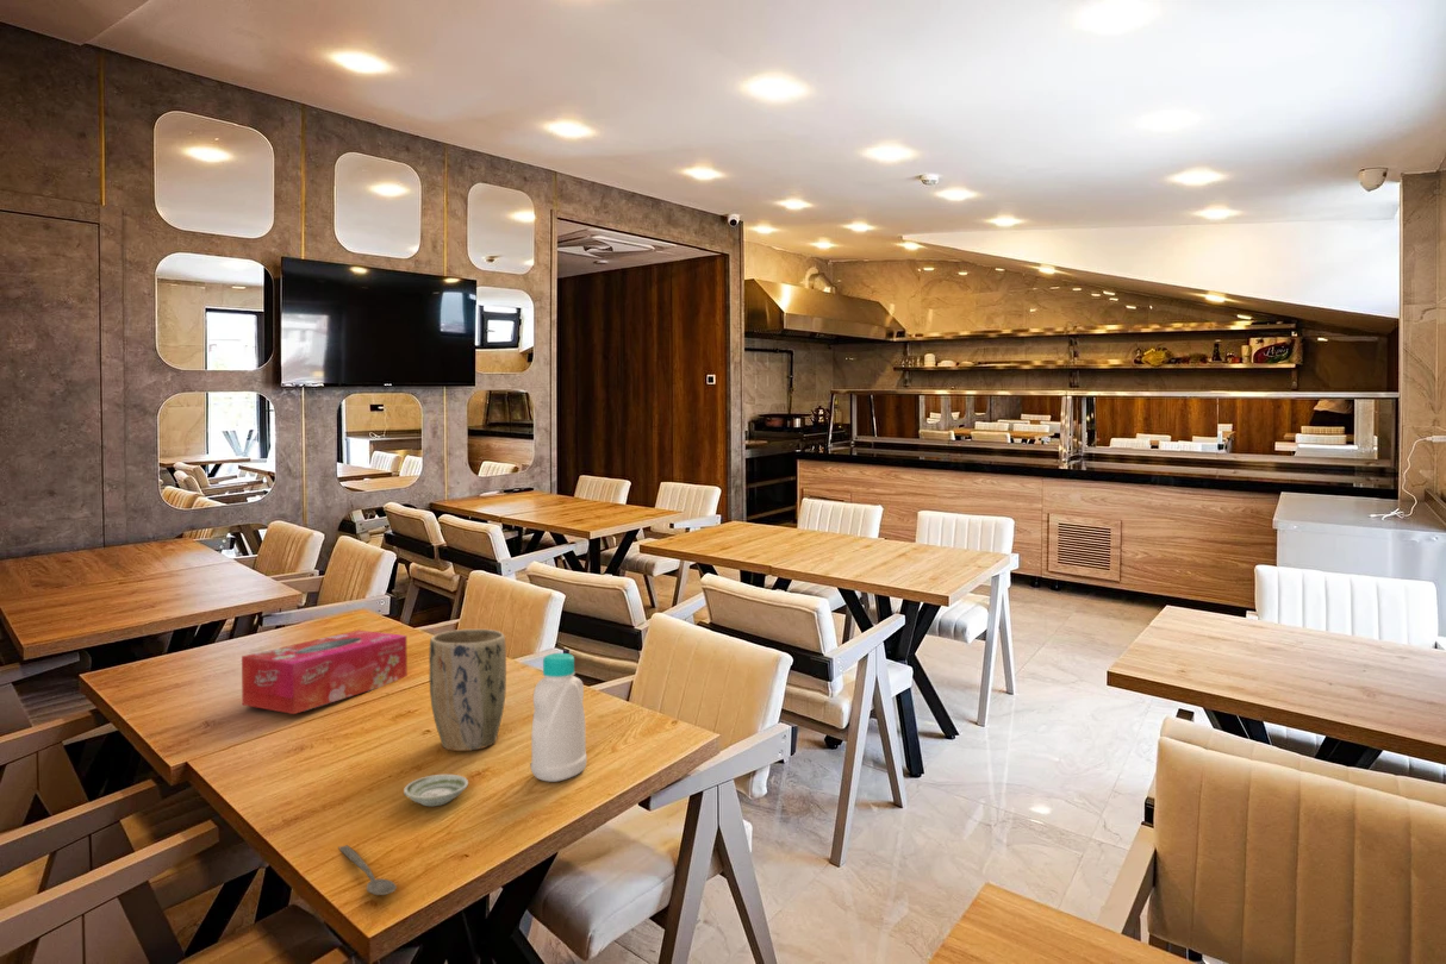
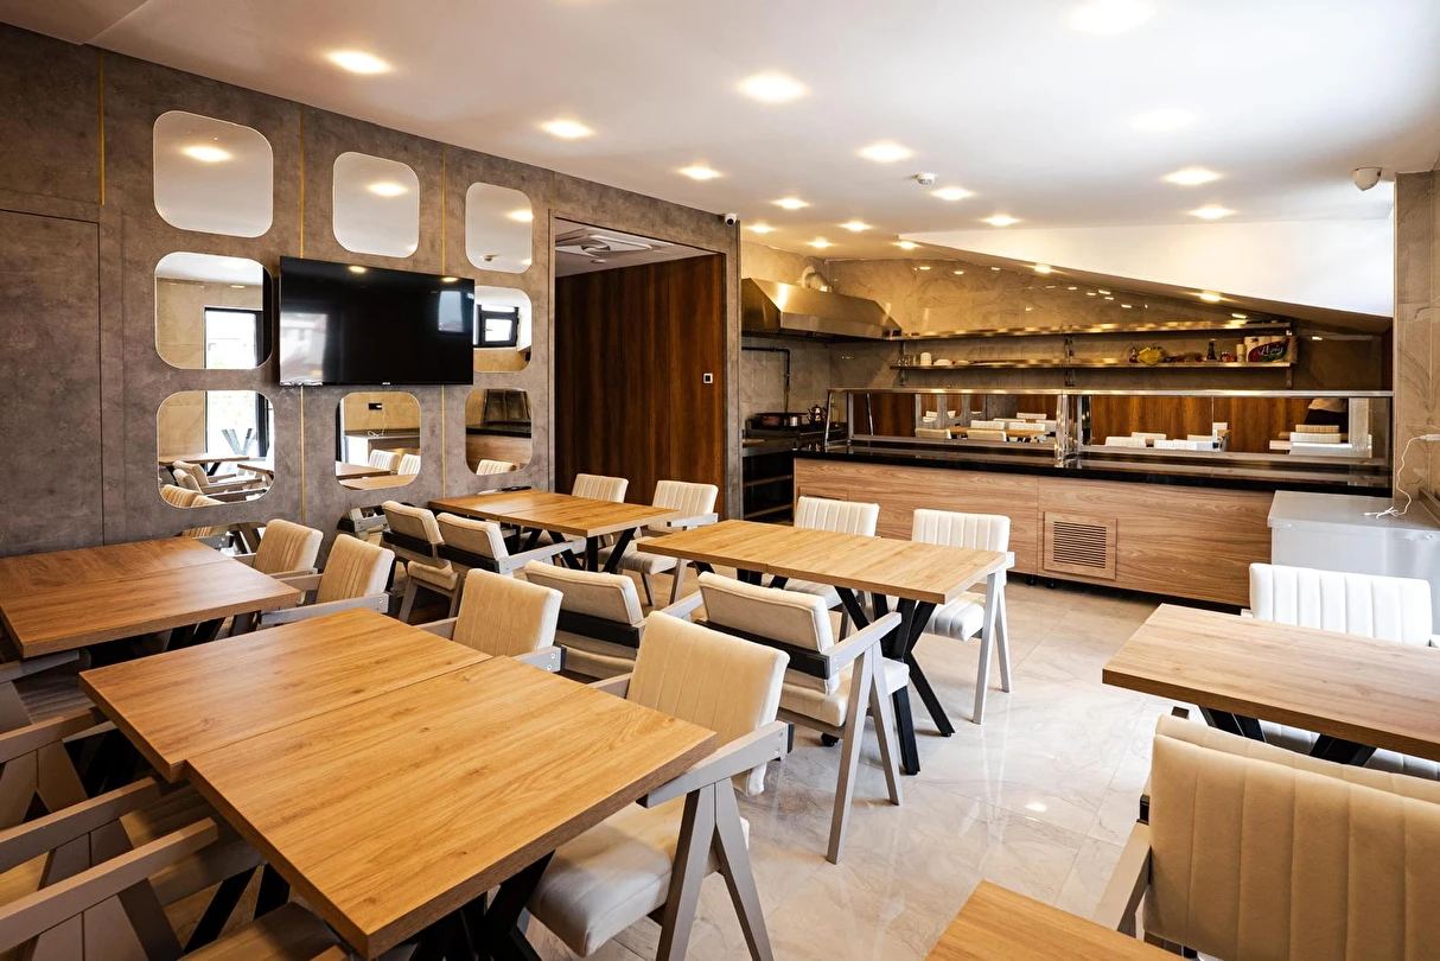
- bottle (559, 714)
- spoon (363, 868)
- saucer (436, 791)
- tissue box (329, 668)
- plant pot (468, 689)
